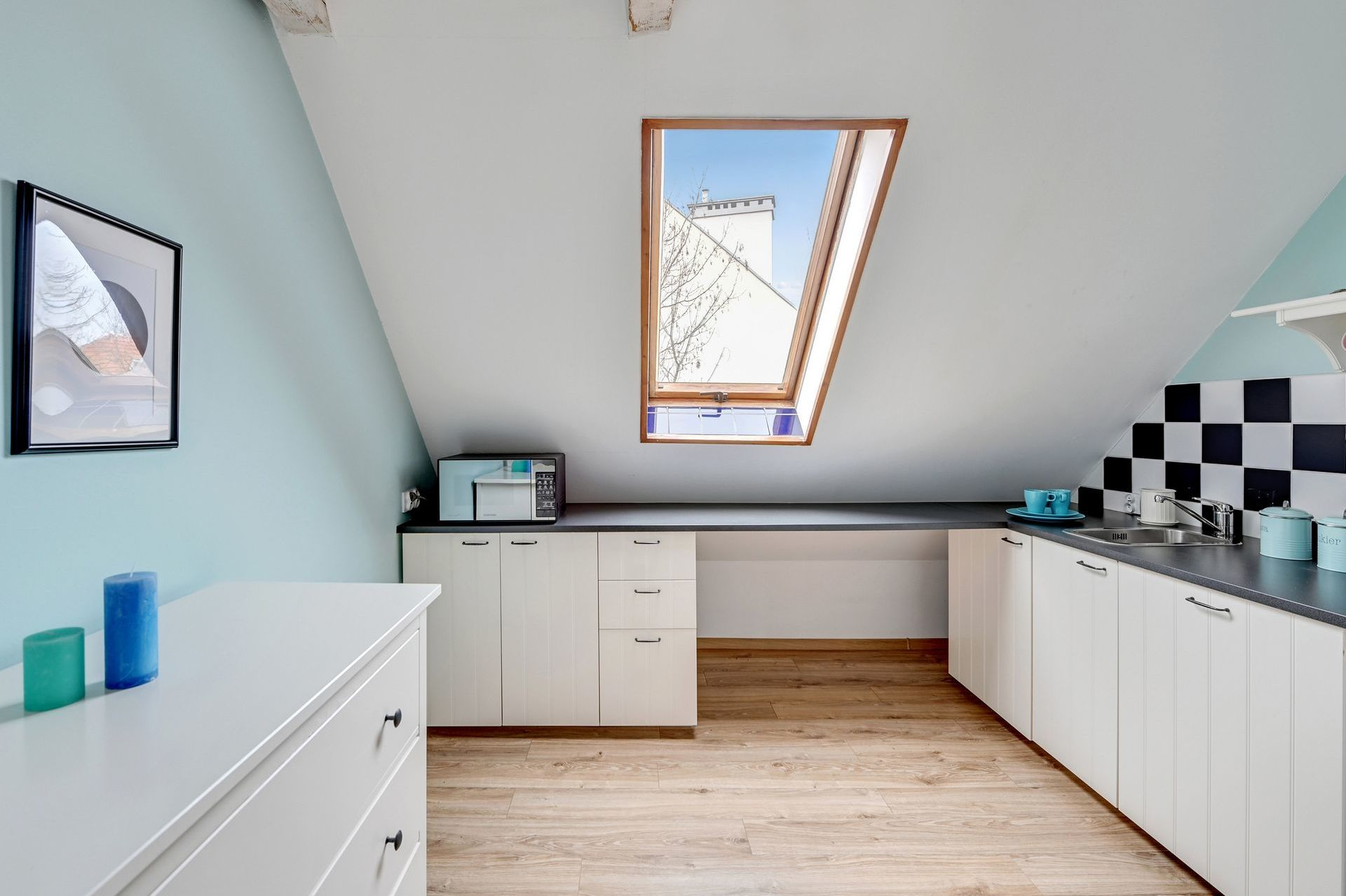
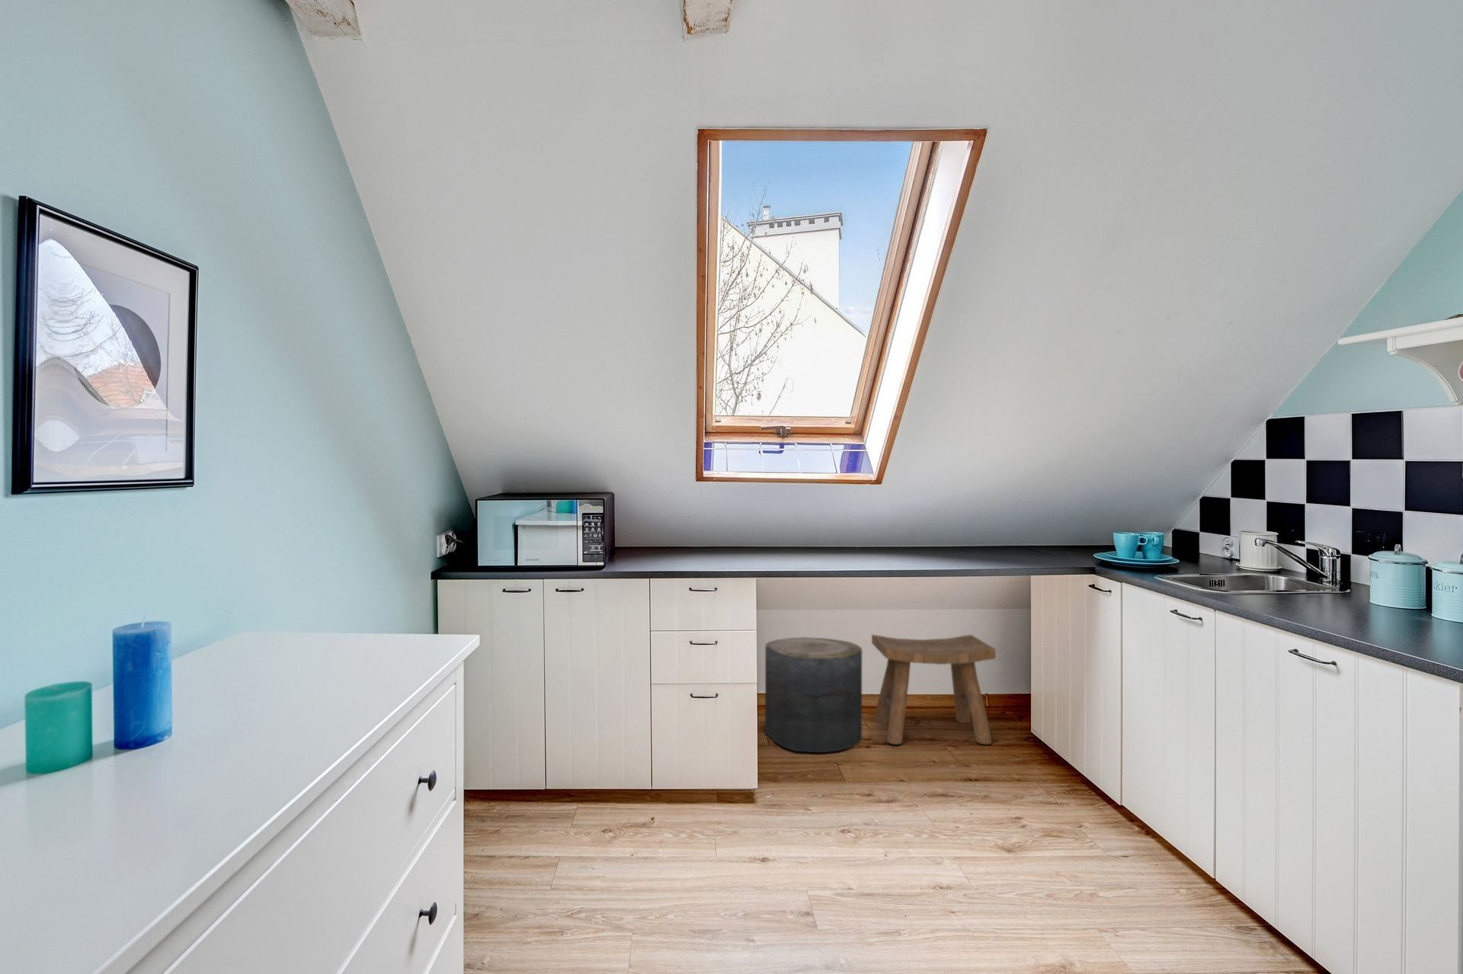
+ stool (813, 690)
+ stool (909, 683)
